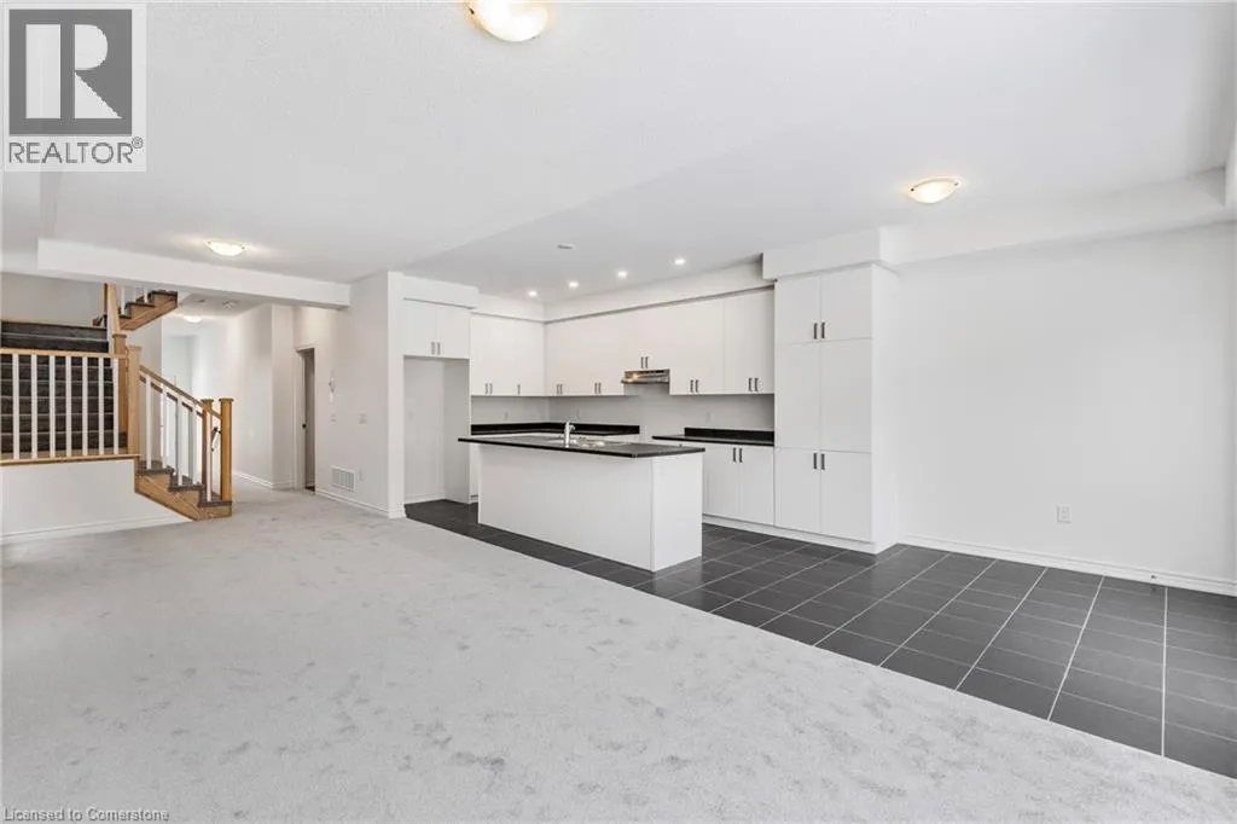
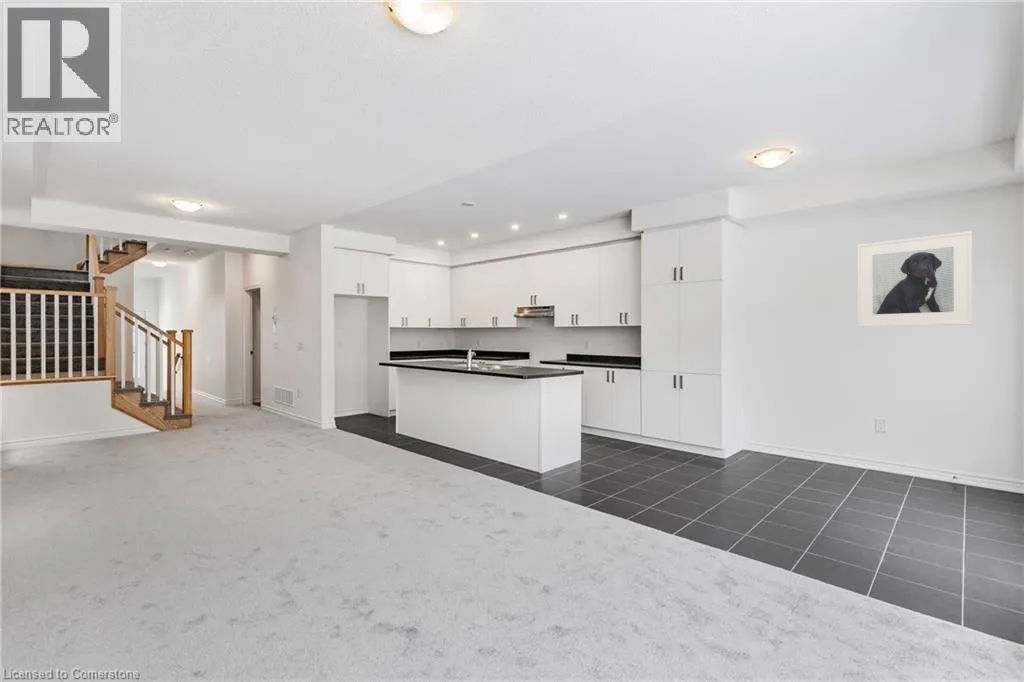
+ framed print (911, 282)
